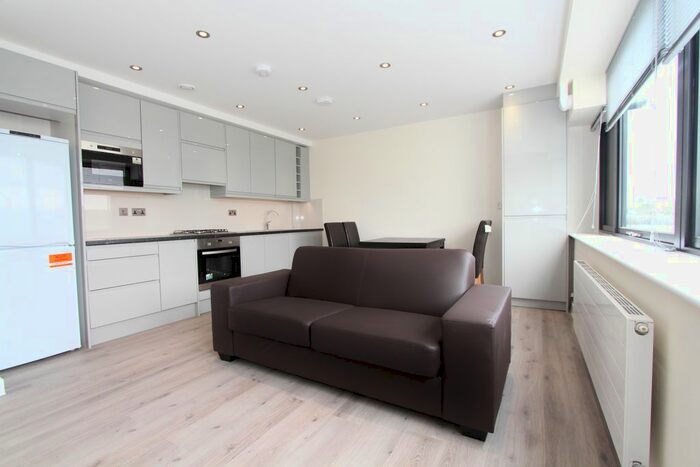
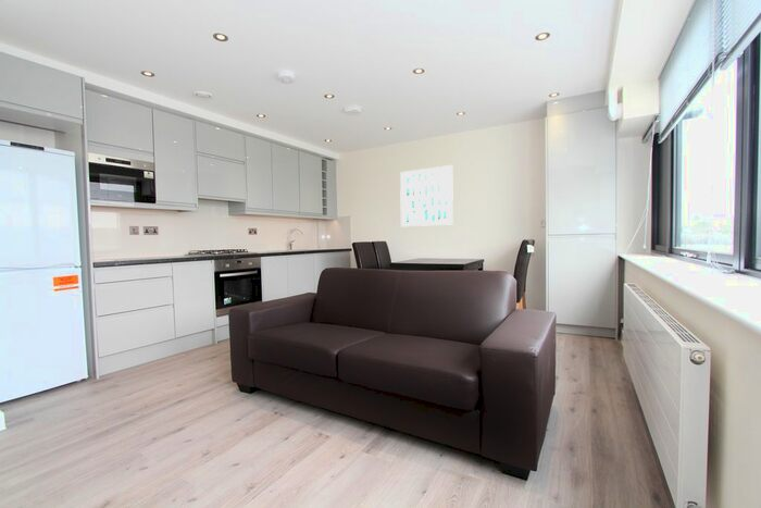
+ wall art (425, 197)
